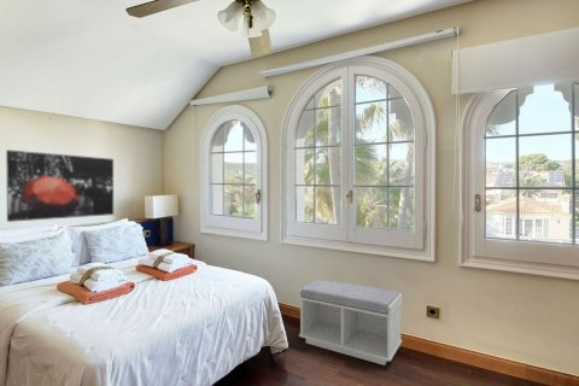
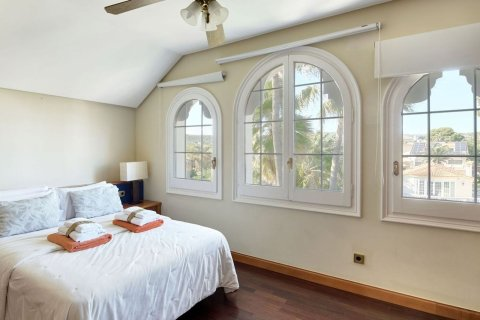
- bench (349, 316)
- wall art (66, 186)
